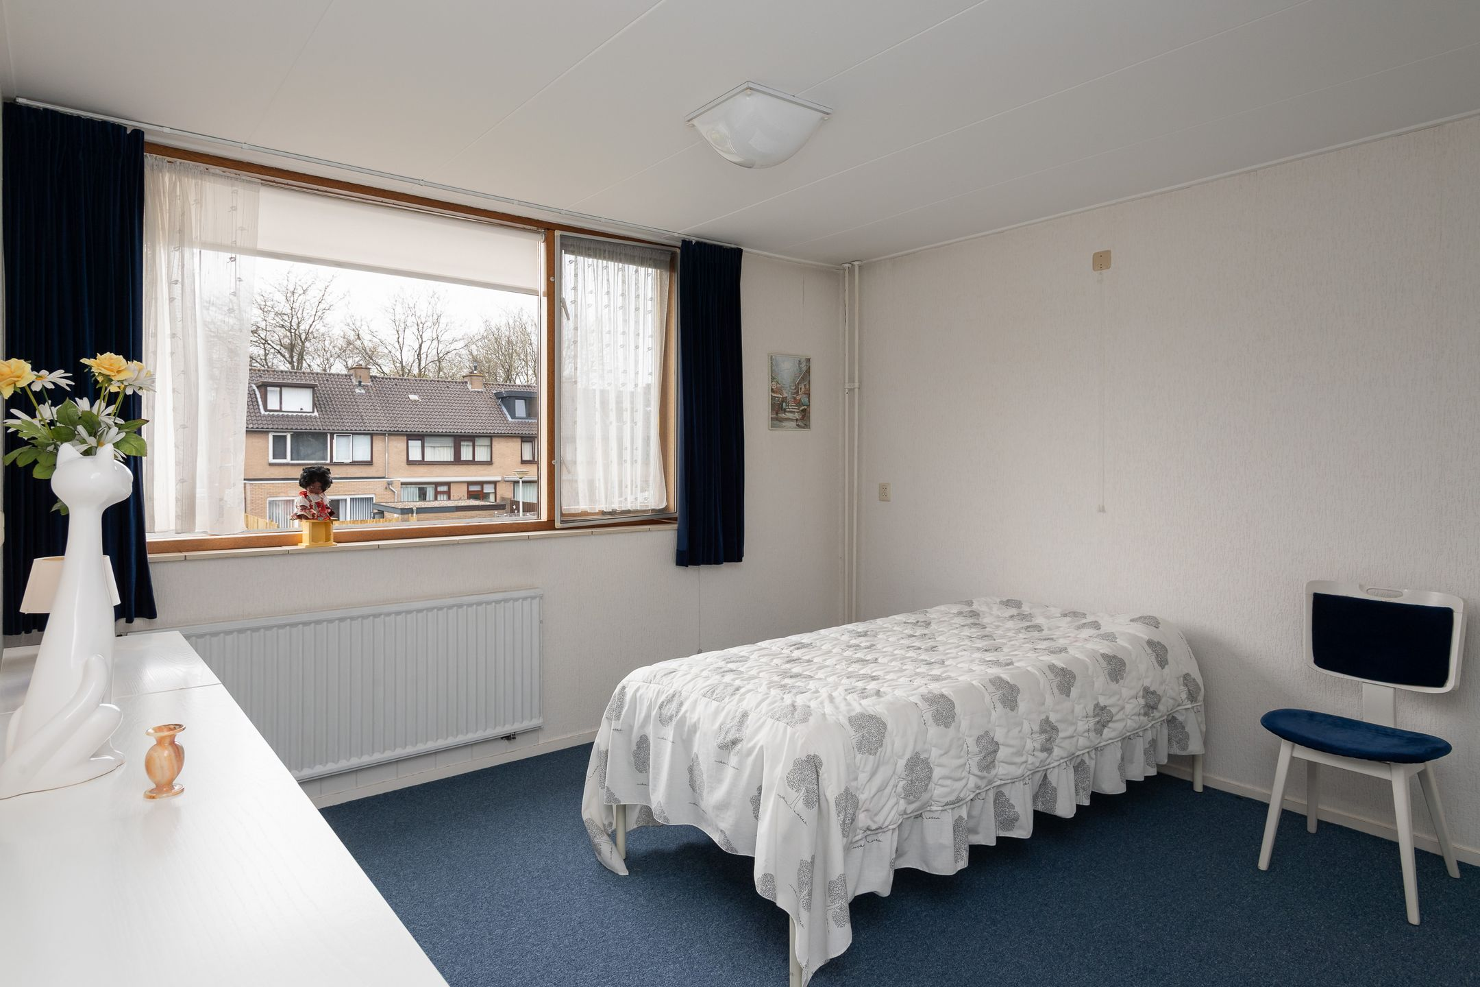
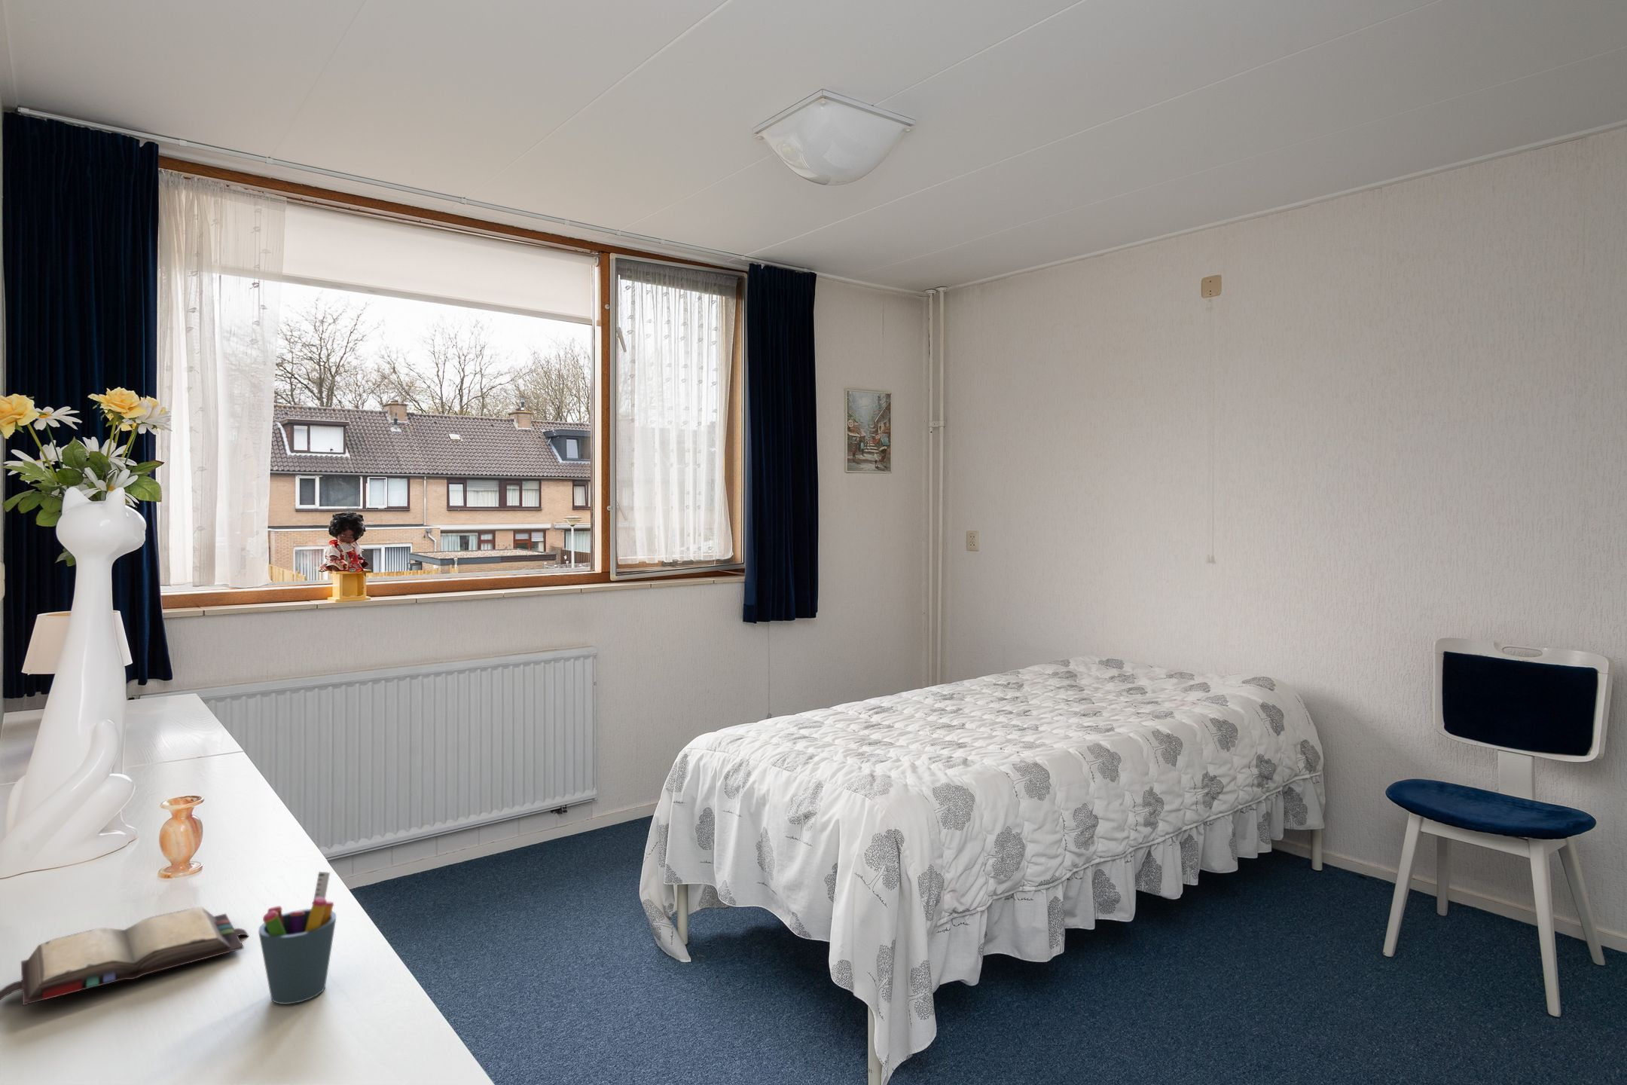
+ pen holder (299, 938)
+ hardback book (132, 952)
